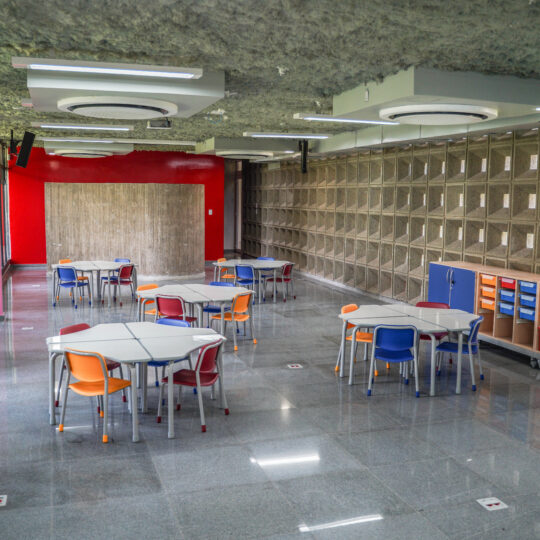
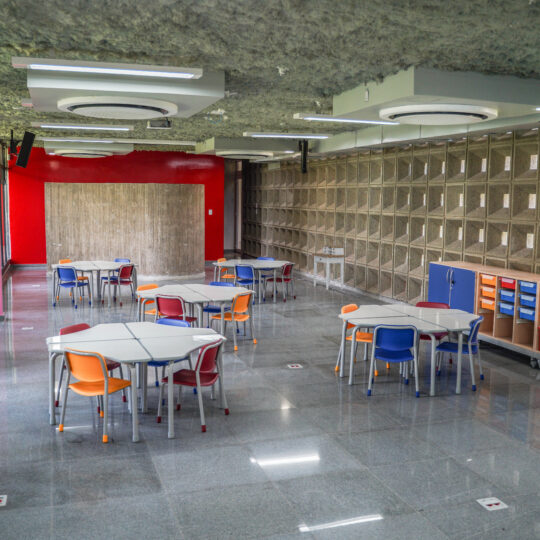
+ desk (327, 267)
